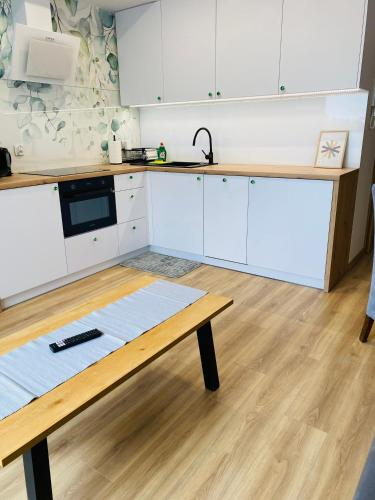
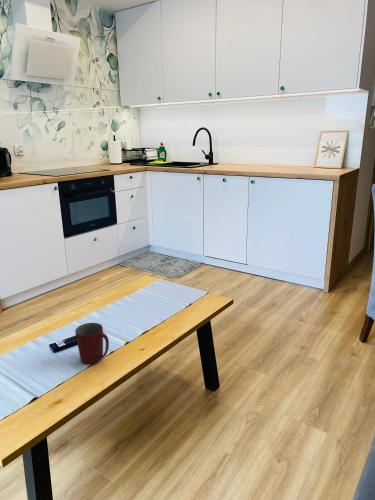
+ mug (94, 344)
